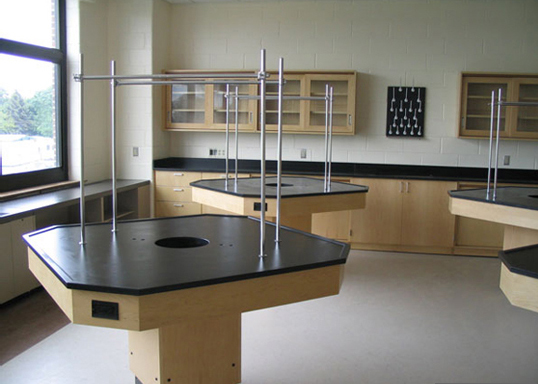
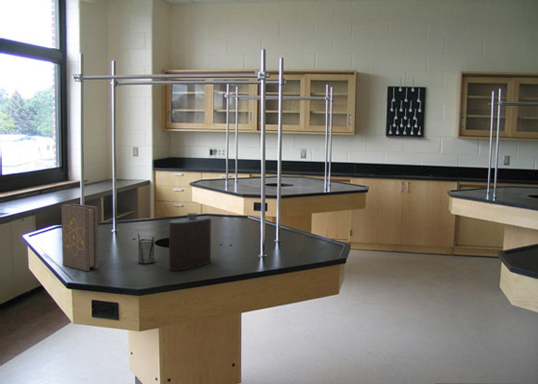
+ flask (191, 239)
+ pencil holder (145, 246)
+ book (79, 236)
